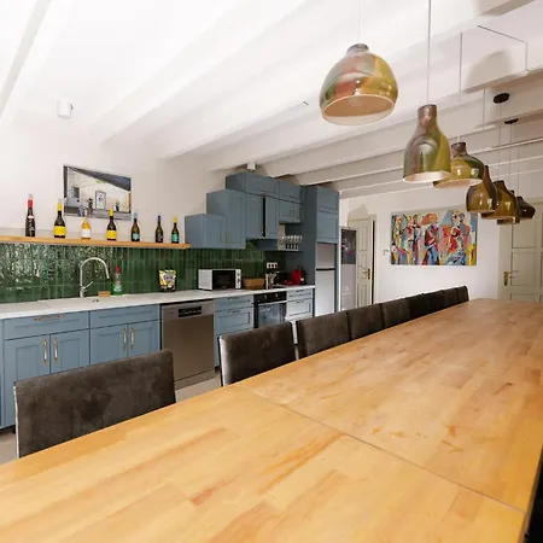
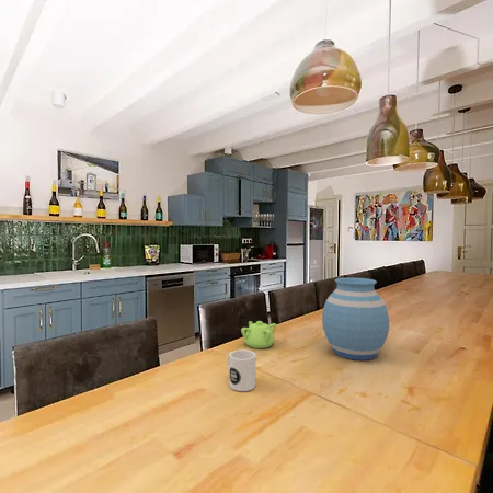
+ mug (239, 367)
+ teapot (259, 332)
+ vase (354, 316)
